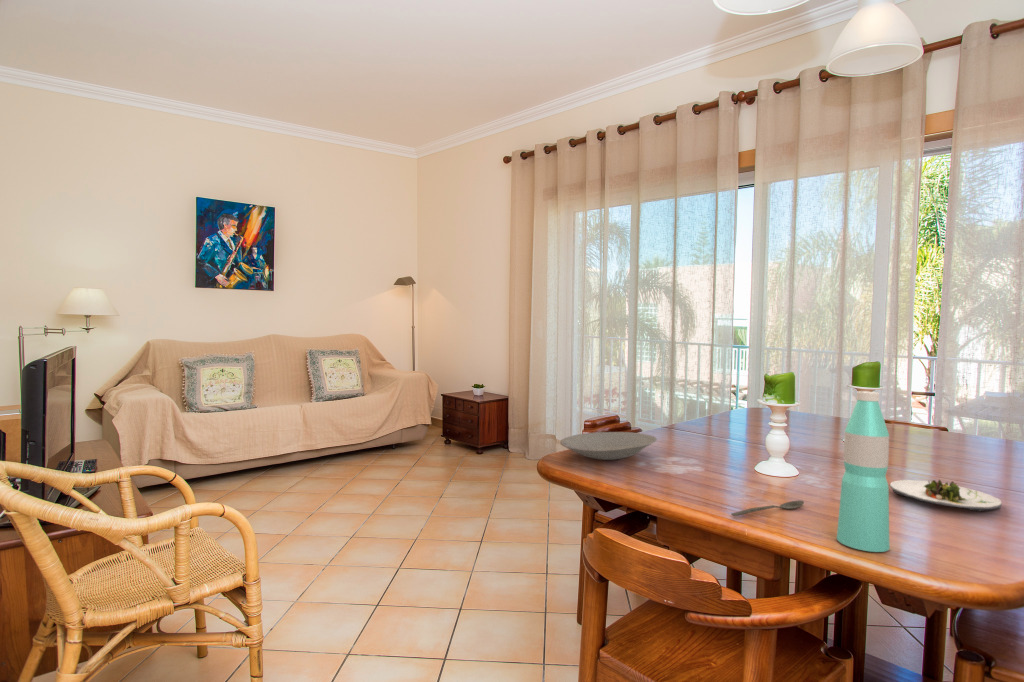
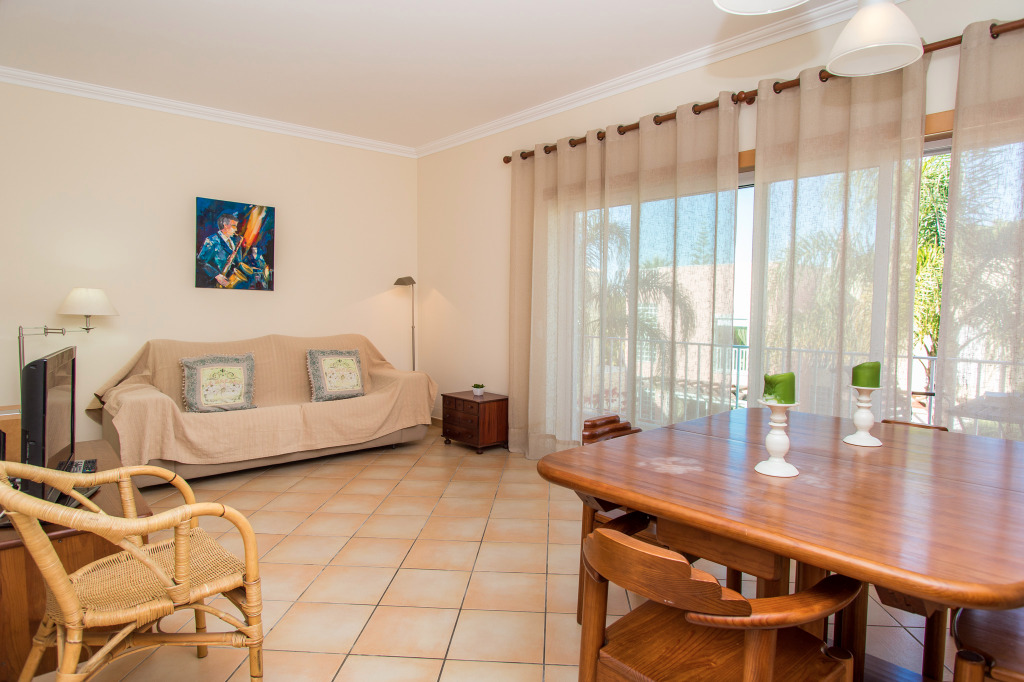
- spoon (768, 507)
- water bottle (865, 467)
- bowl (607, 446)
- salad plate (943, 489)
